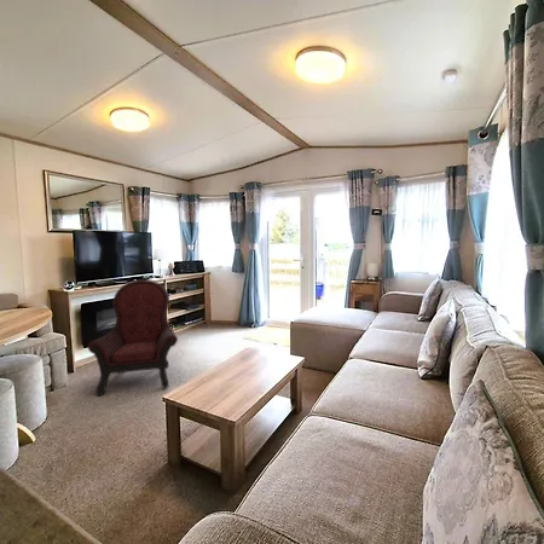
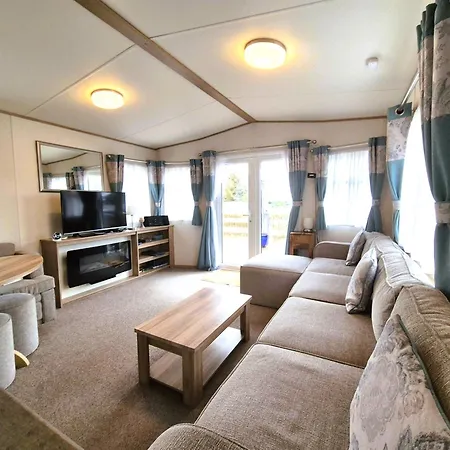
- armchair (138, 329)
